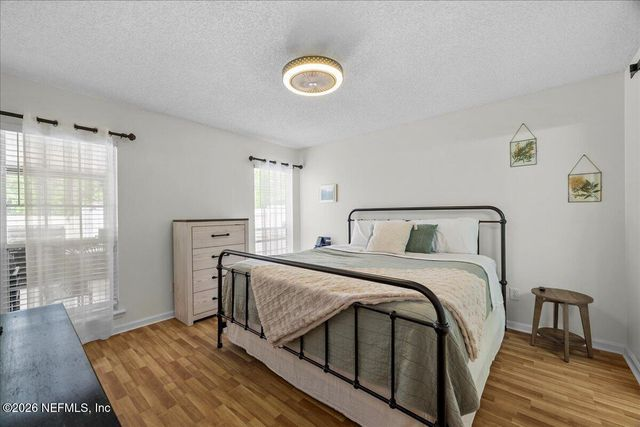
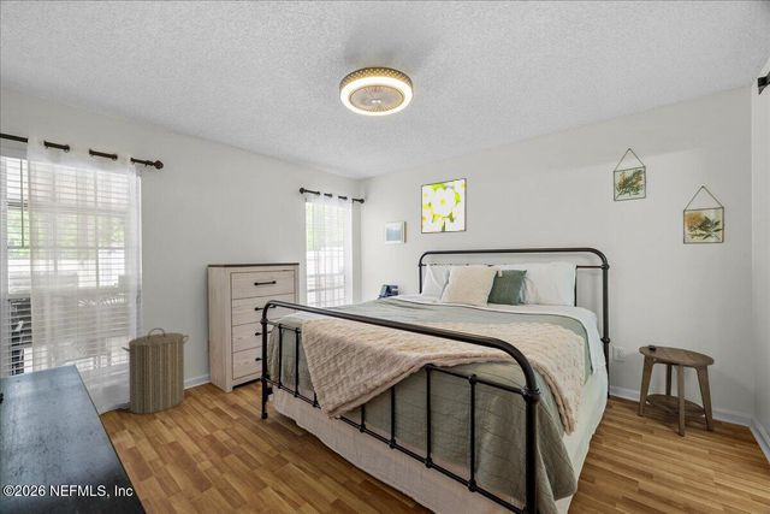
+ laundry hamper (158, 365)
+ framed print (442, 207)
